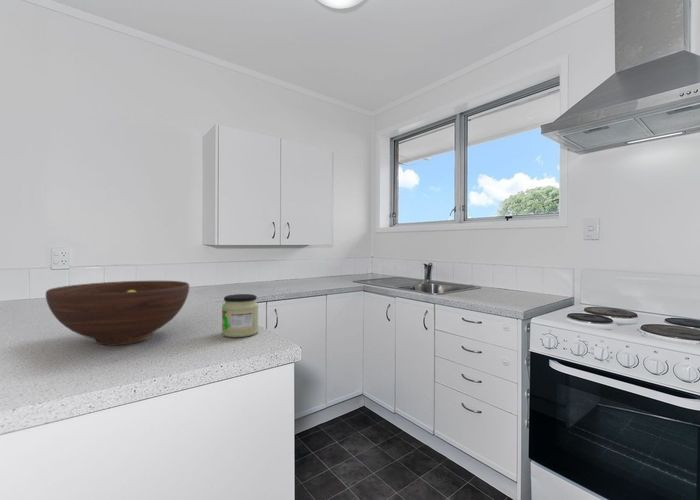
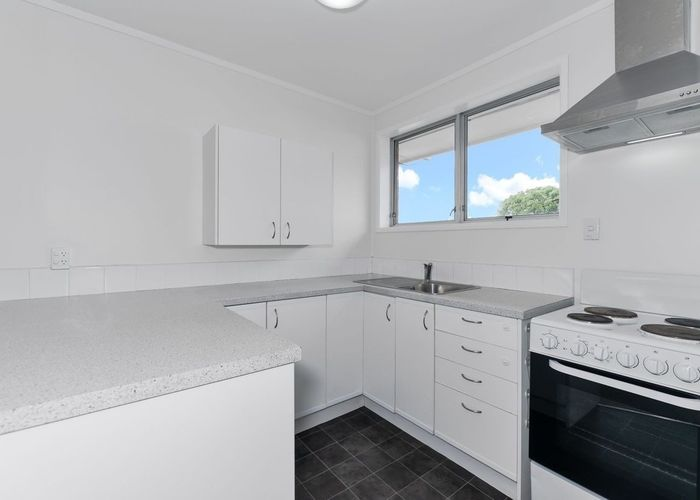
- fruit bowl (124, 313)
- jar (240, 314)
